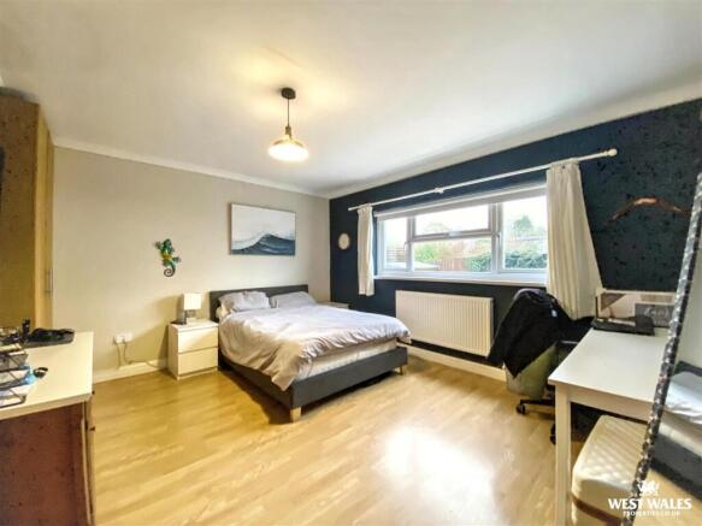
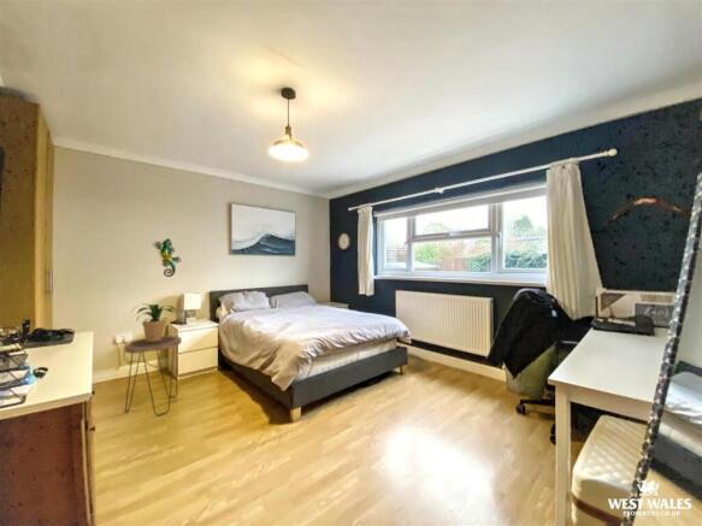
+ side table (147, 374)
+ potted plant (153, 323)
